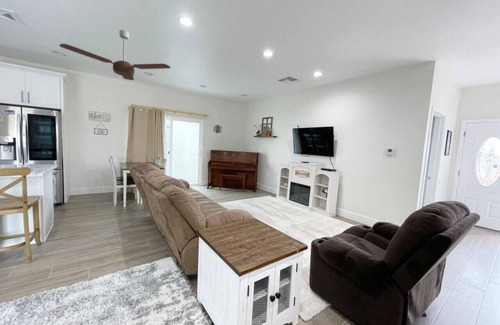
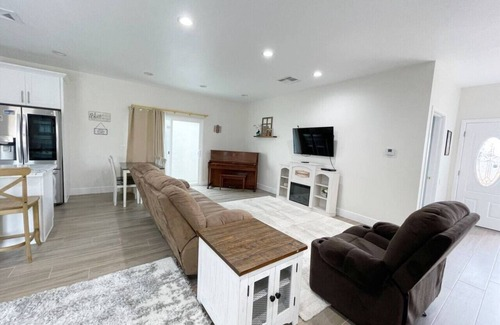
- ceiling fan (123, 54)
